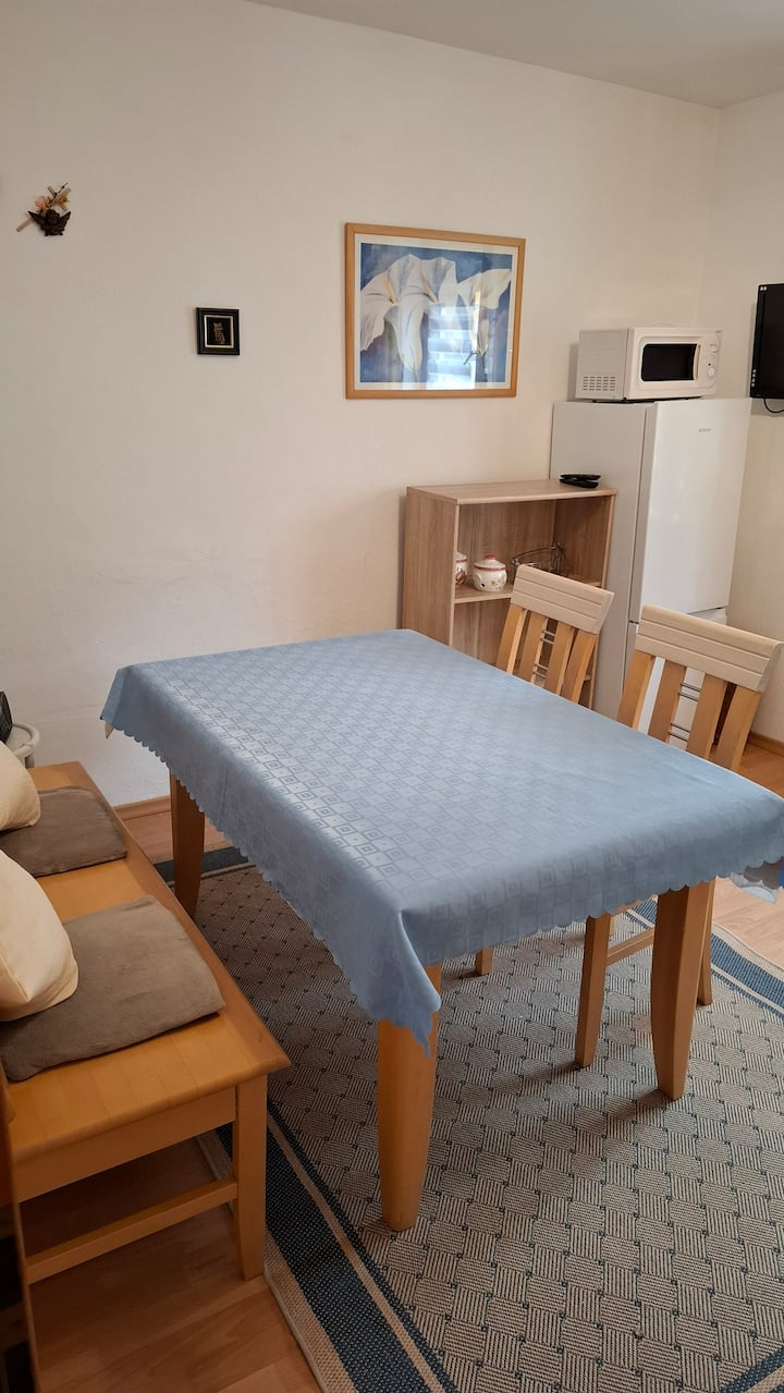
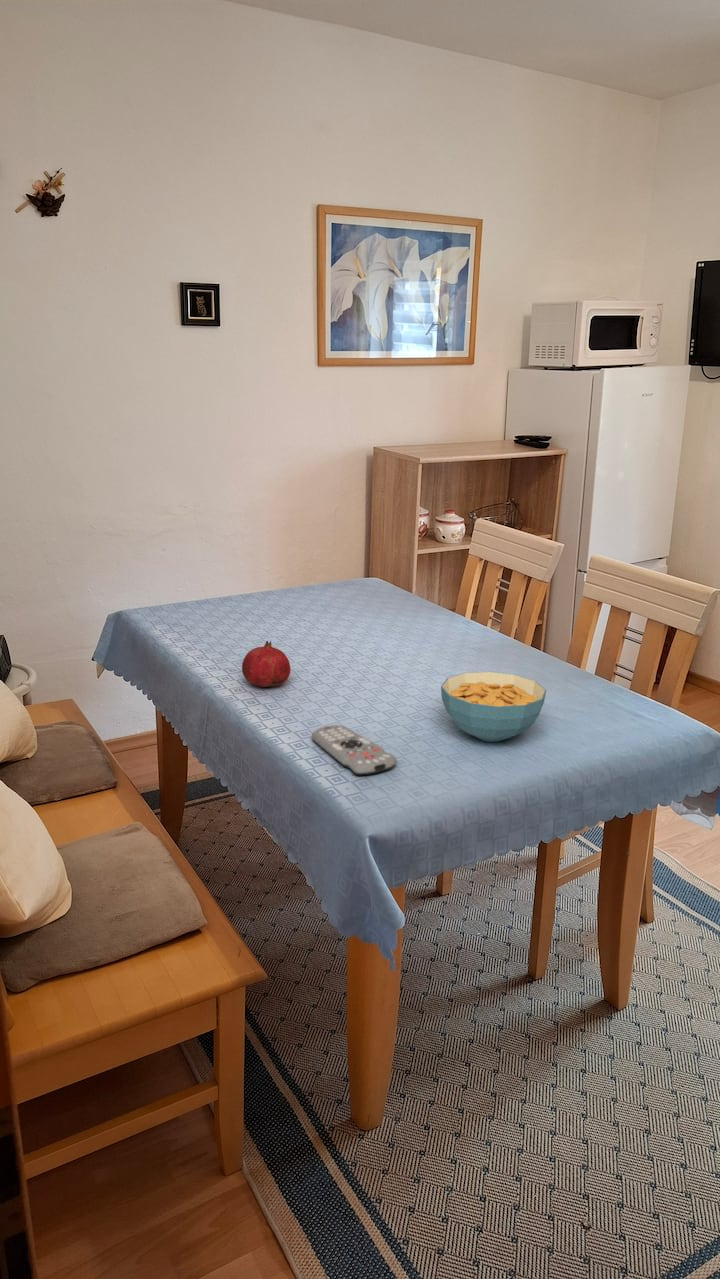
+ fruit (266, 662)
+ remote control (350, 748)
+ cereal bowl (492, 712)
